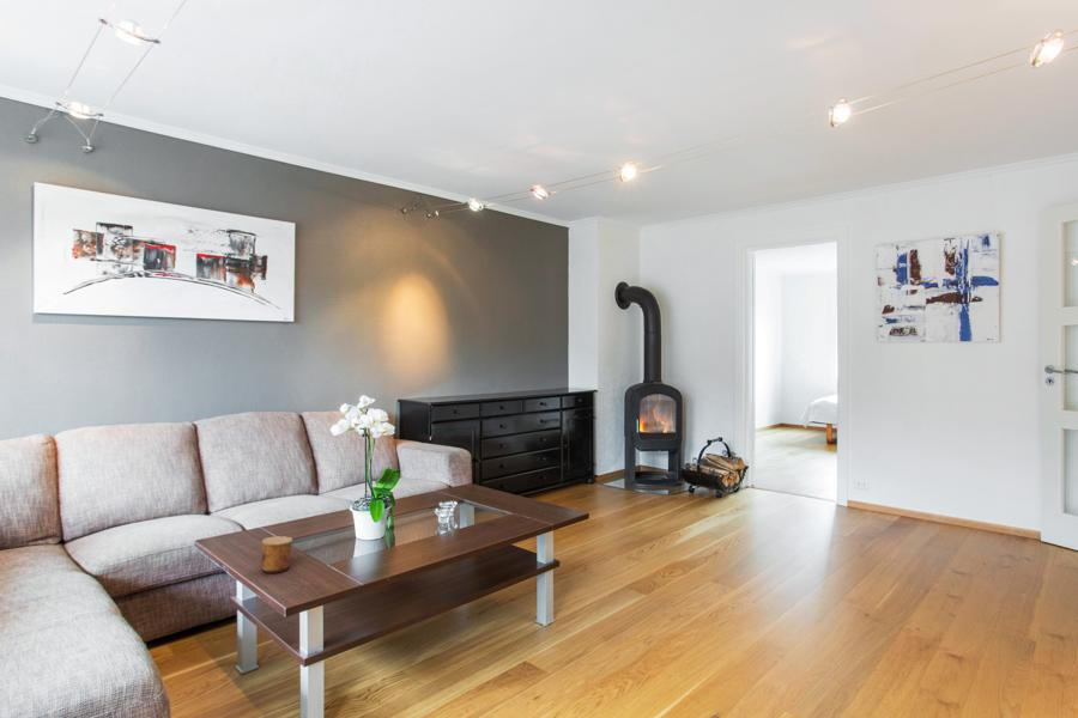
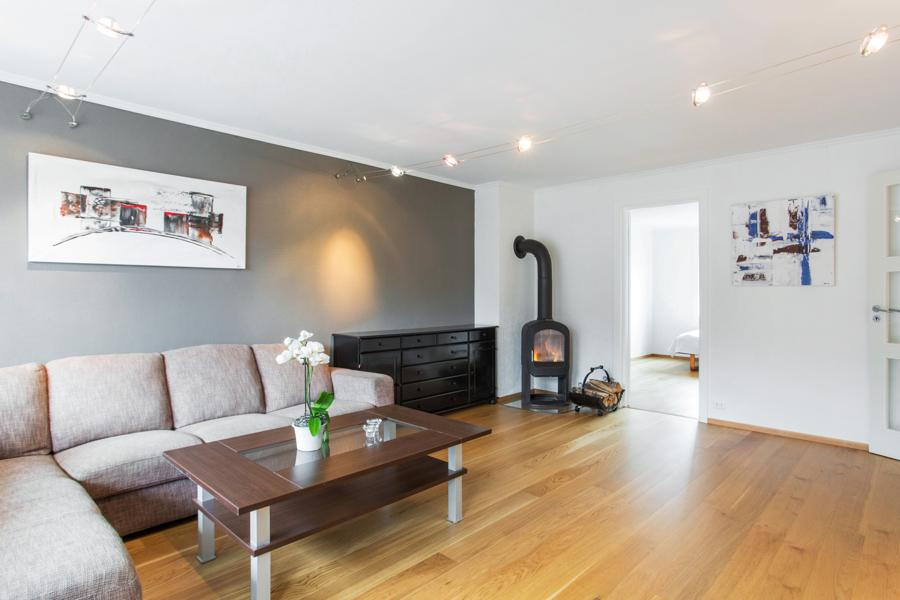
- cup (277, 554)
